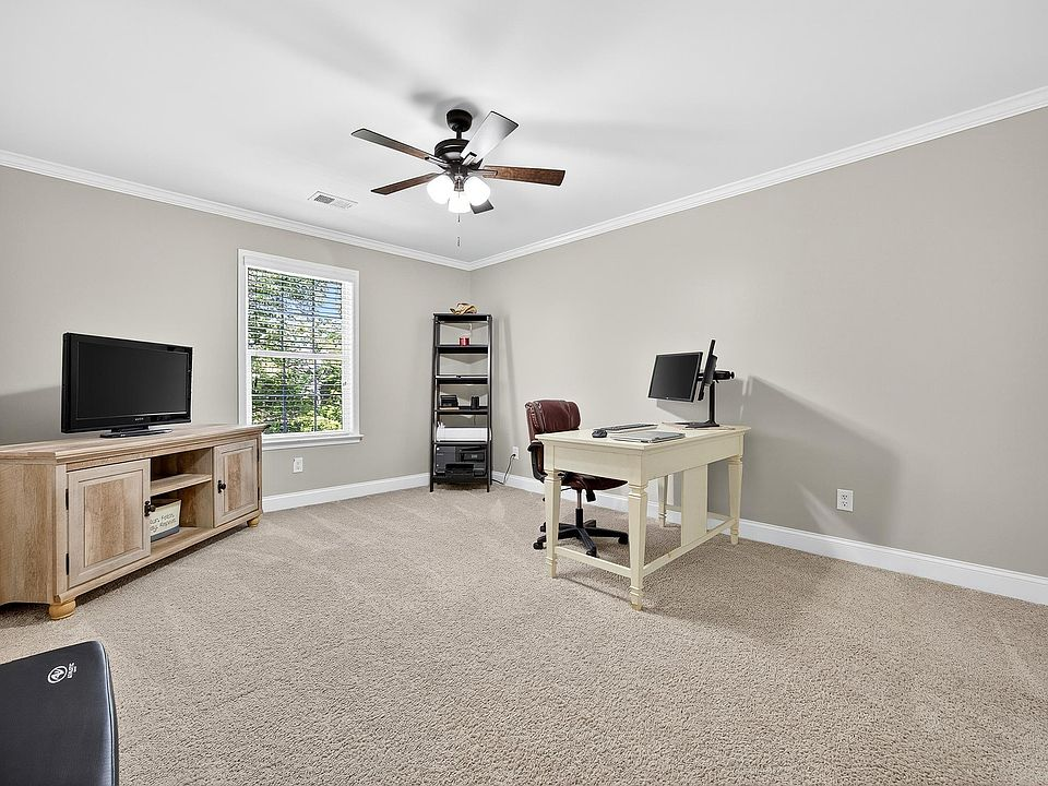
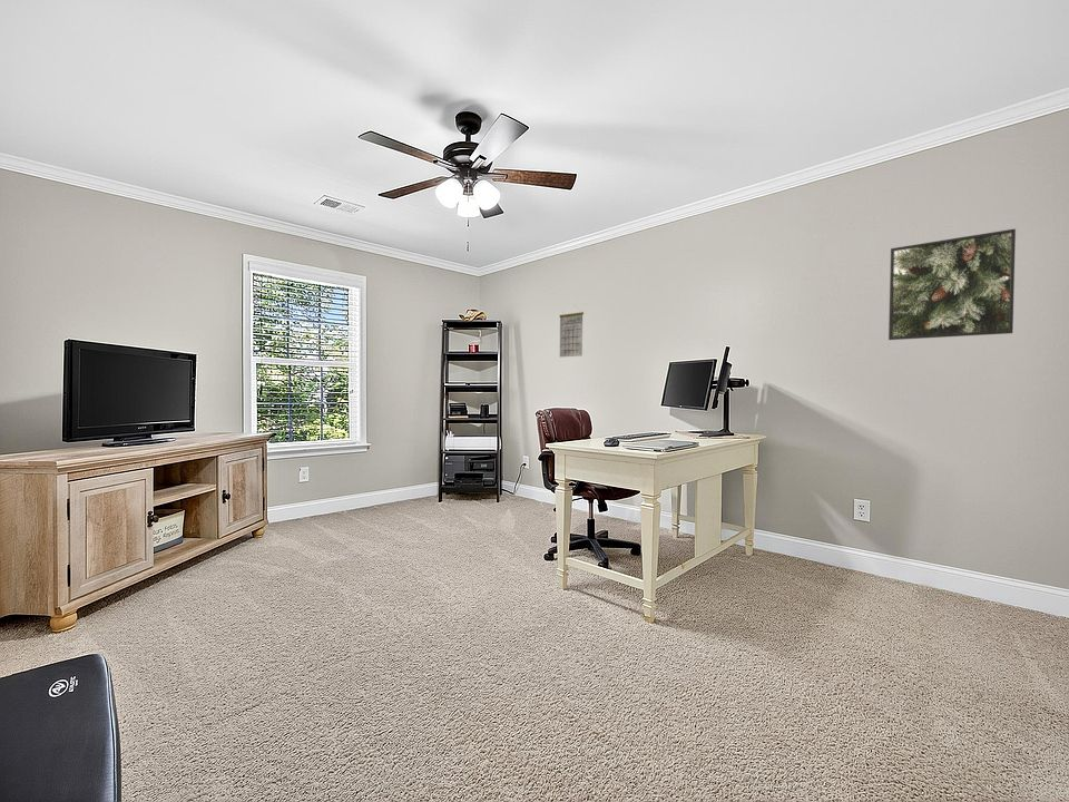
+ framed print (948, 287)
+ calendar (570, 330)
